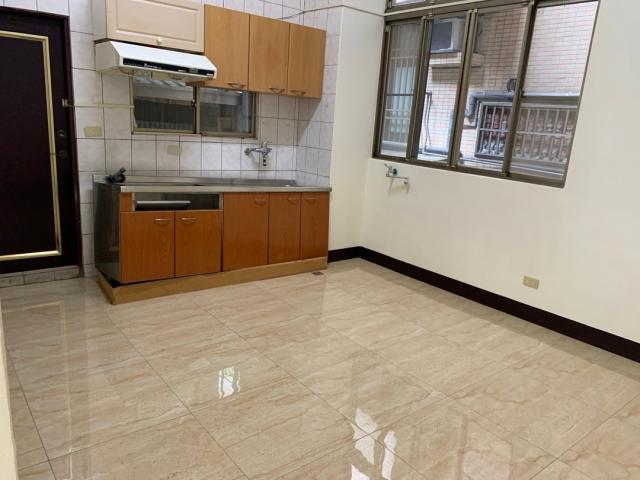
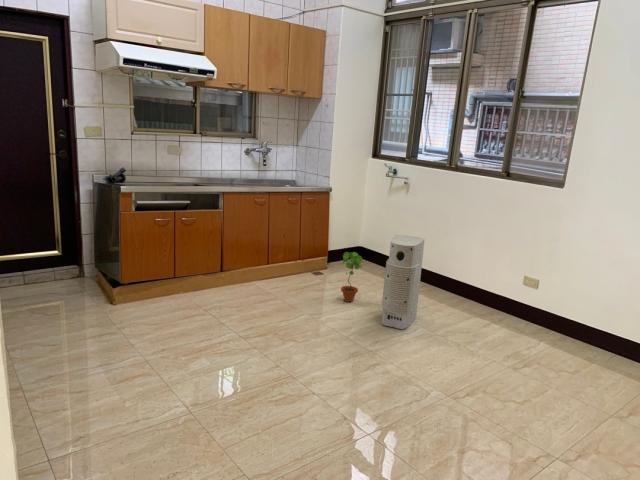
+ potted plant (349, 276)
+ air purifier (402, 280)
